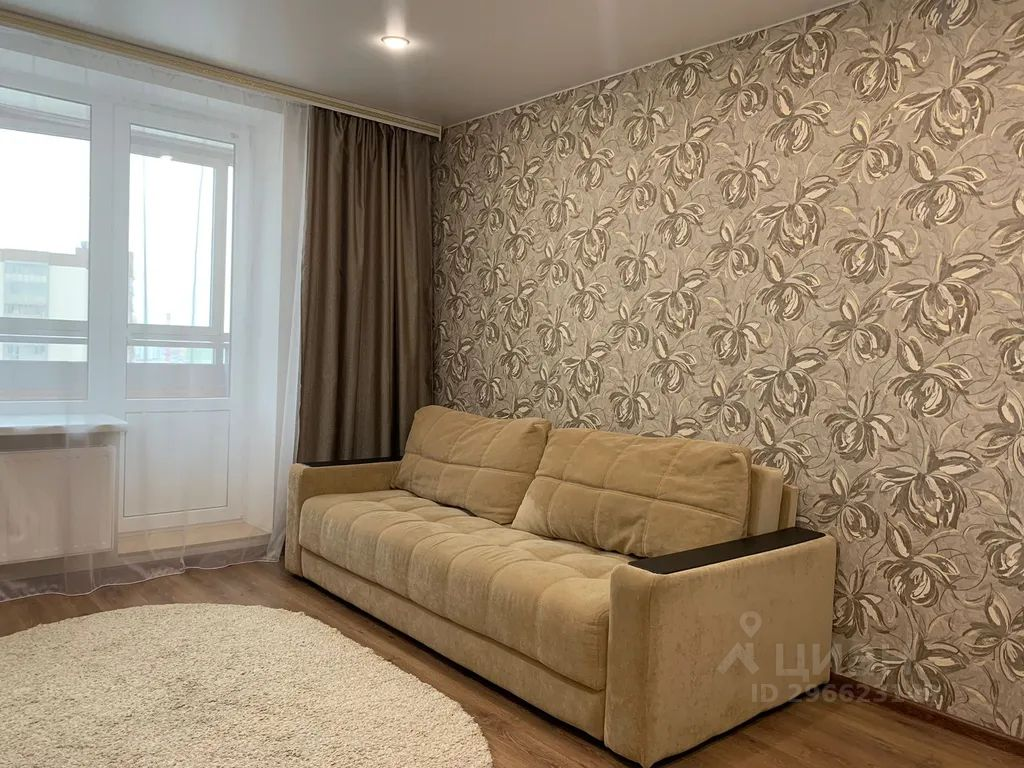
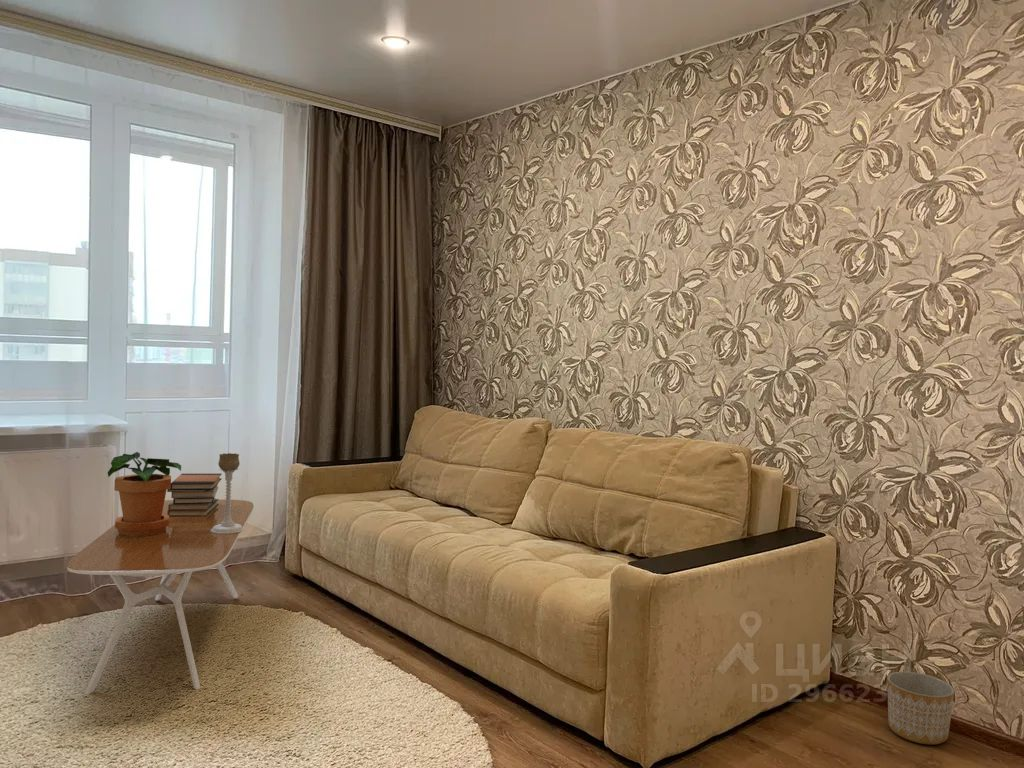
+ potted plant (150, 490)
+ book stack (195, 493)
+ coffee table (172, 580)
+ candle holder (228, 491)
+ planter (918, 708)
